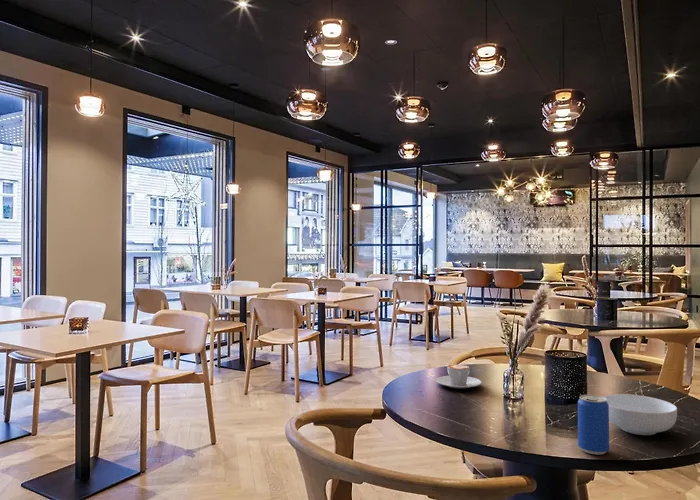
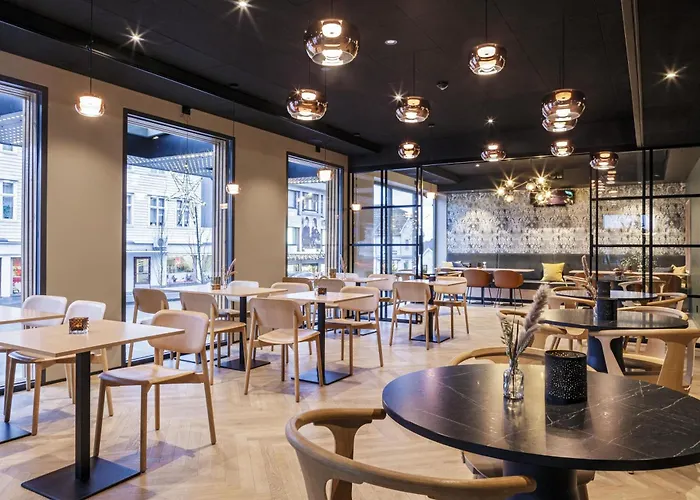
- coffee cup (458, 375)
- cereal bowl (638, 416)
- beverage can (593, 424)
